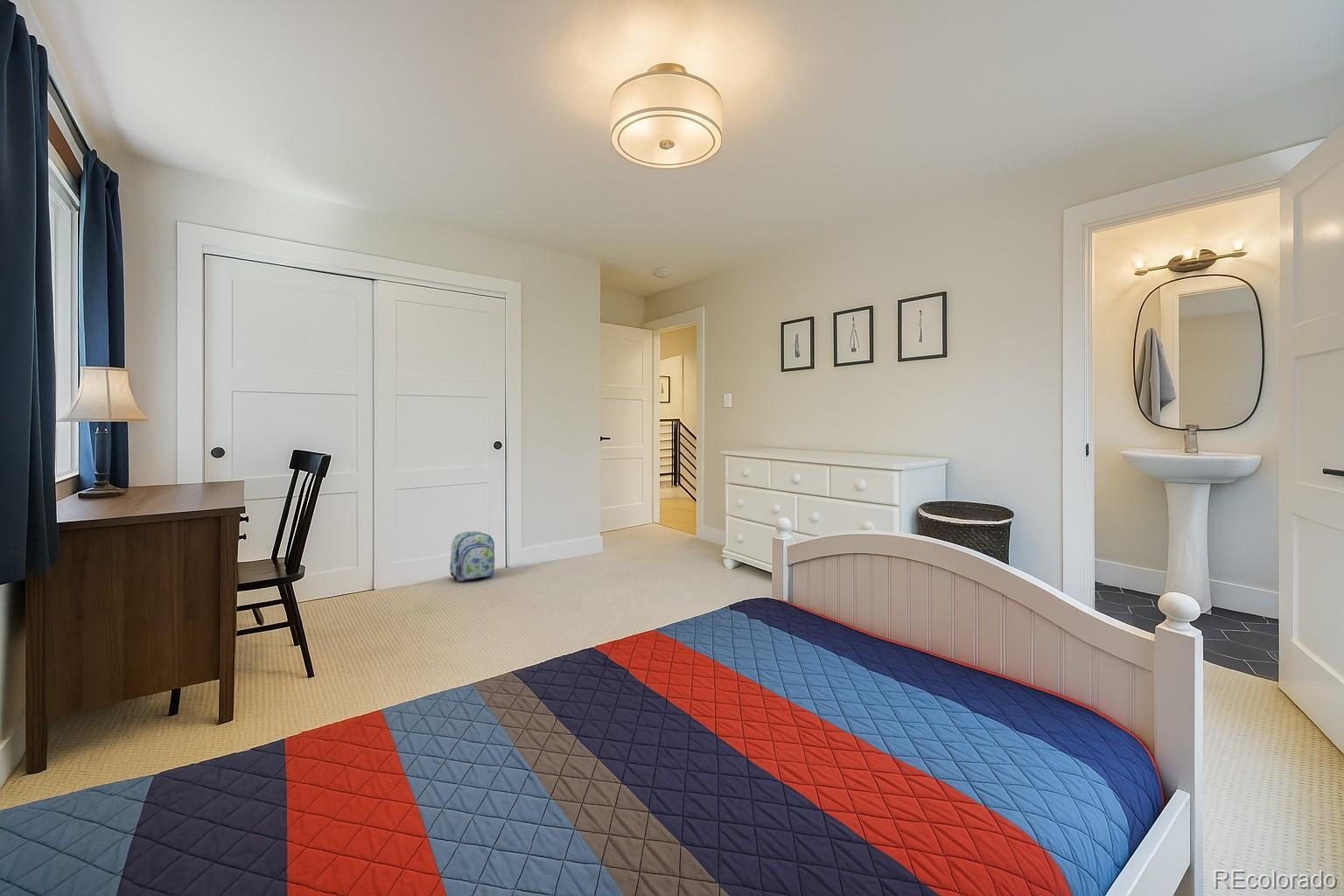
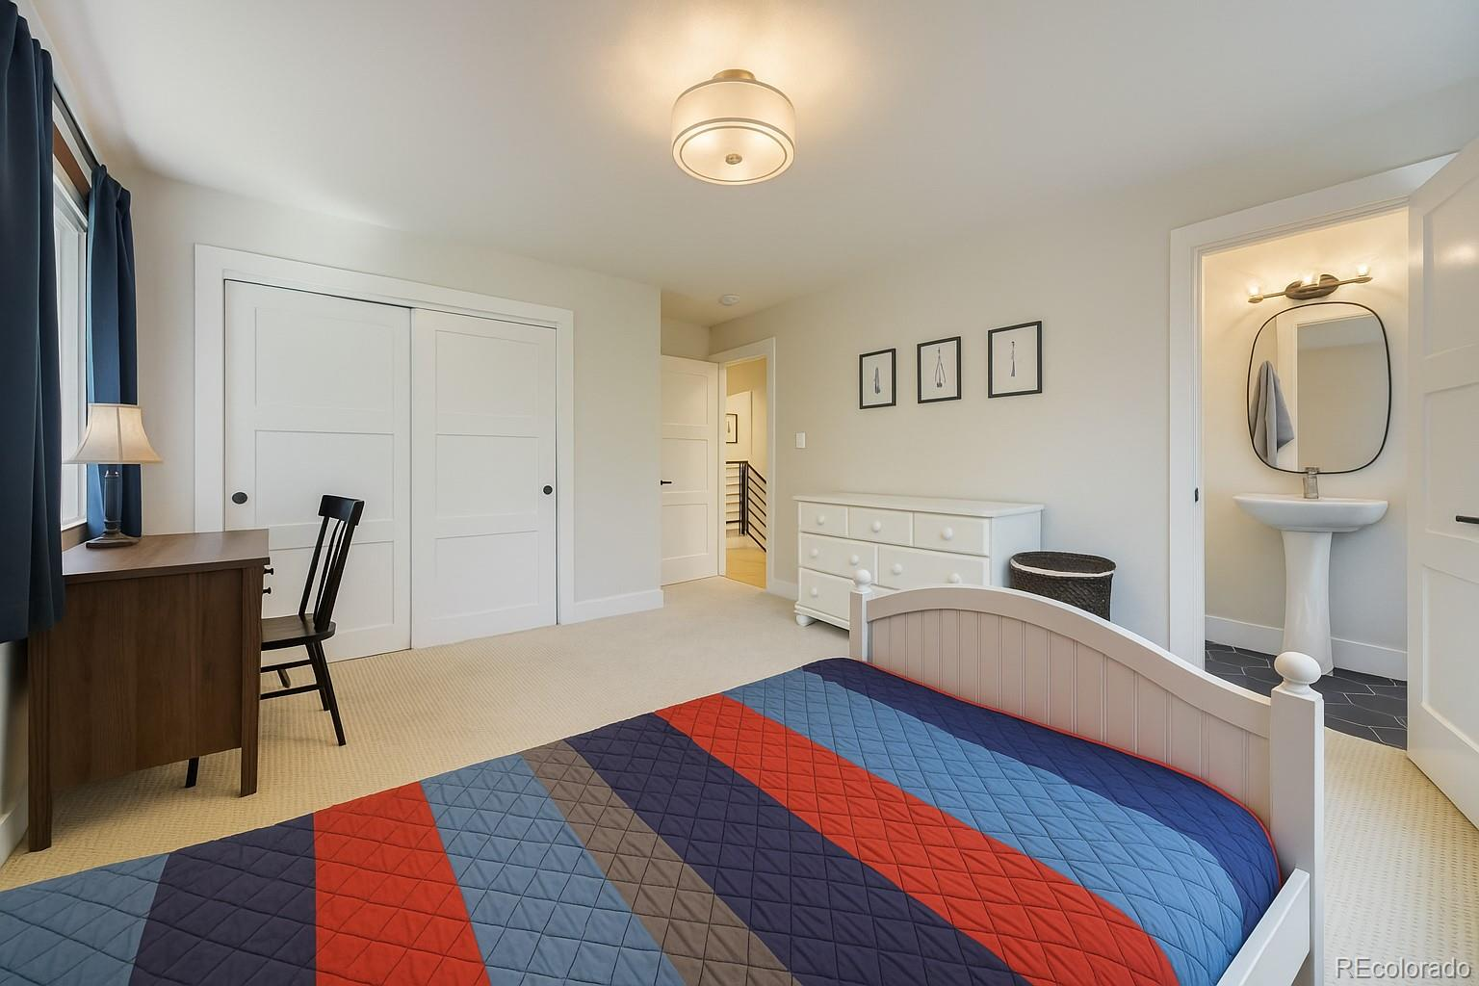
- backpack (474, 556)
